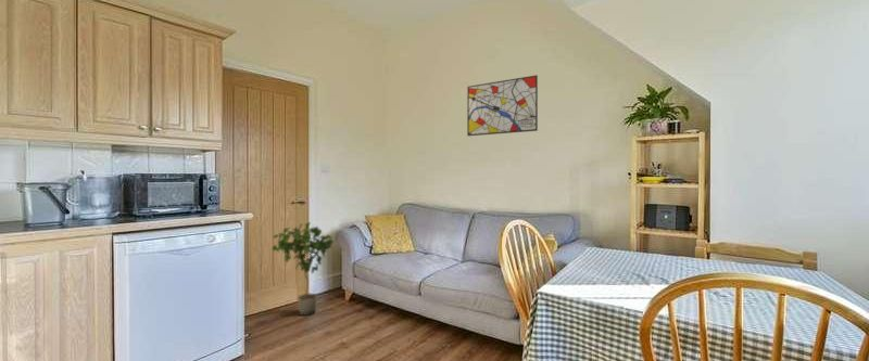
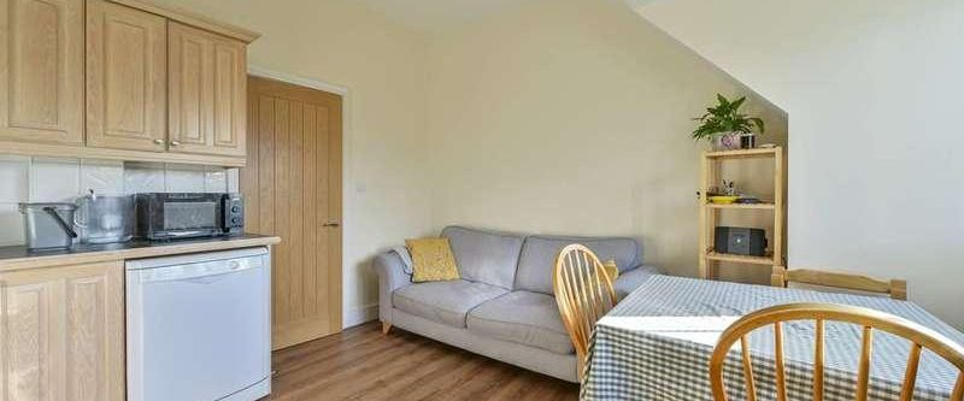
- wall art (500, 107)
- potted plant (303, 269)
